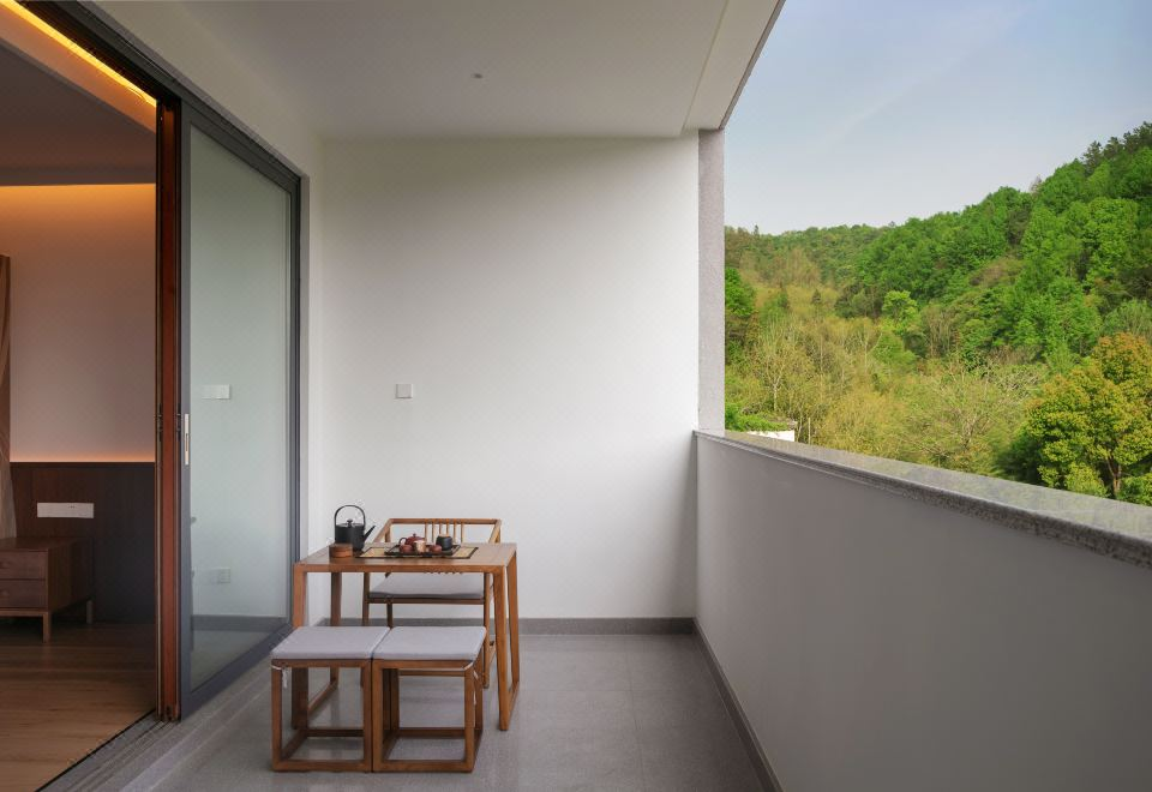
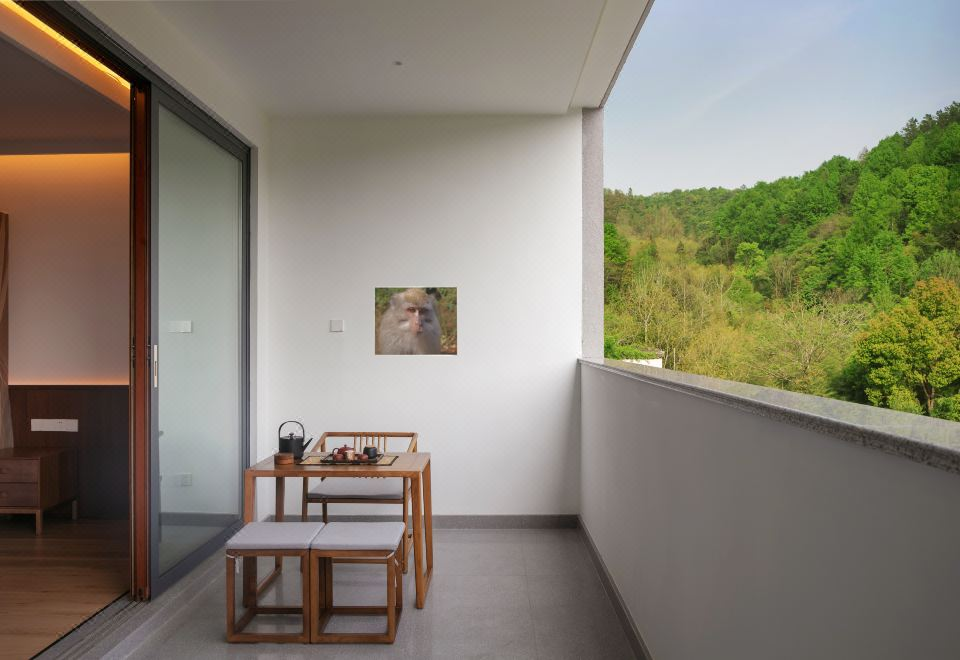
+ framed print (416, 321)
